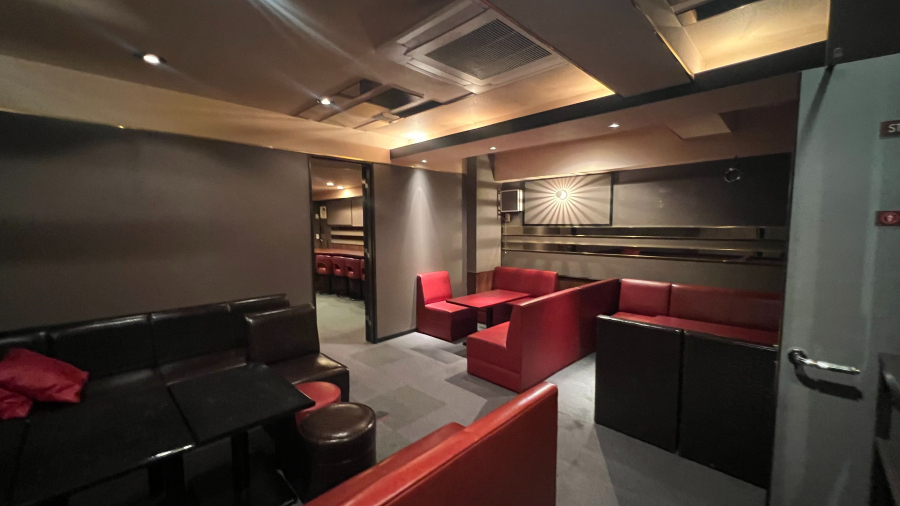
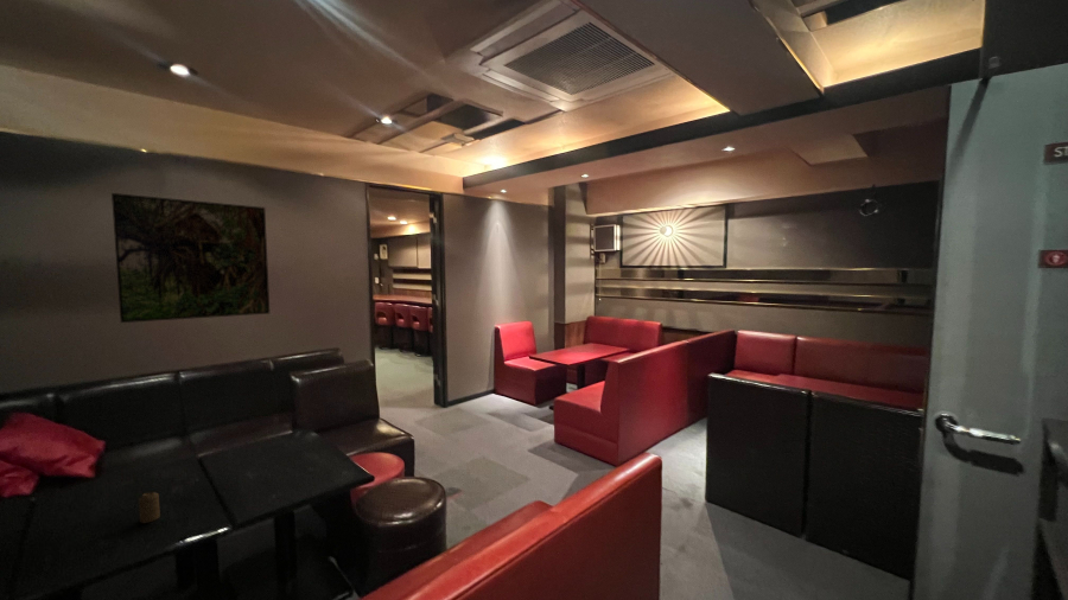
+ candle (148, 505)
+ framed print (198, 260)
